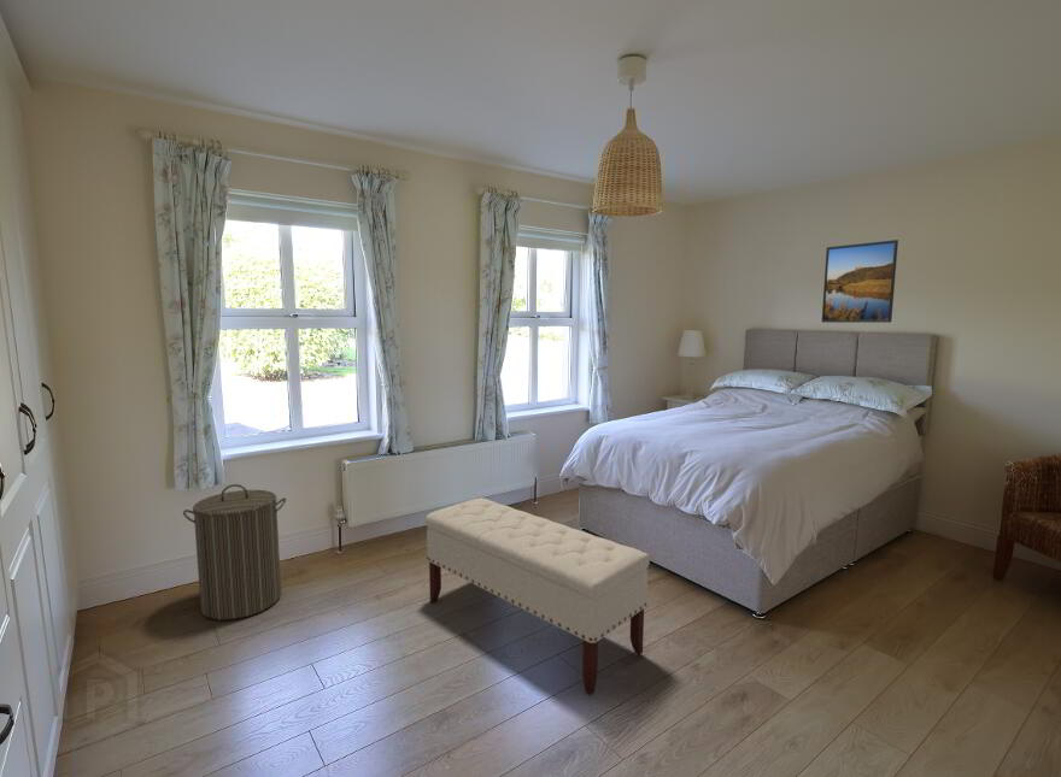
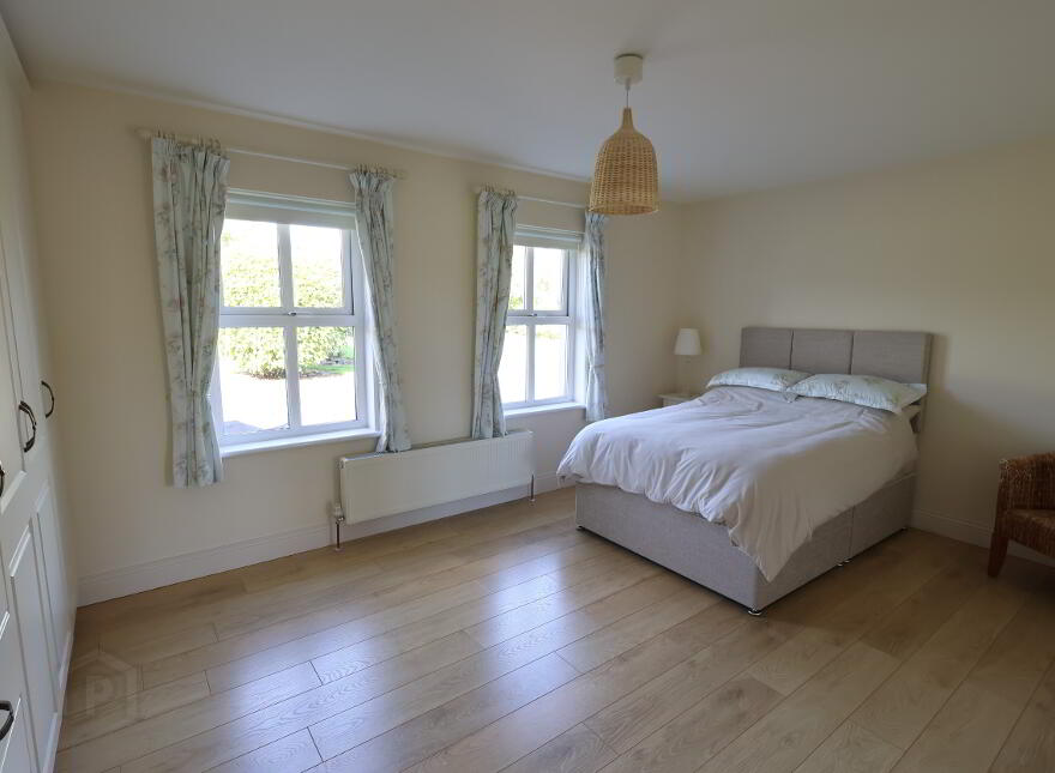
- bench (527, 577)
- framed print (857, 283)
- laundry hamper (239, 543)
